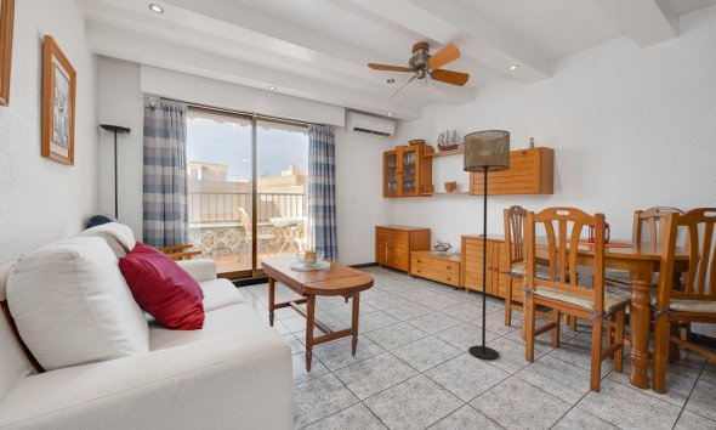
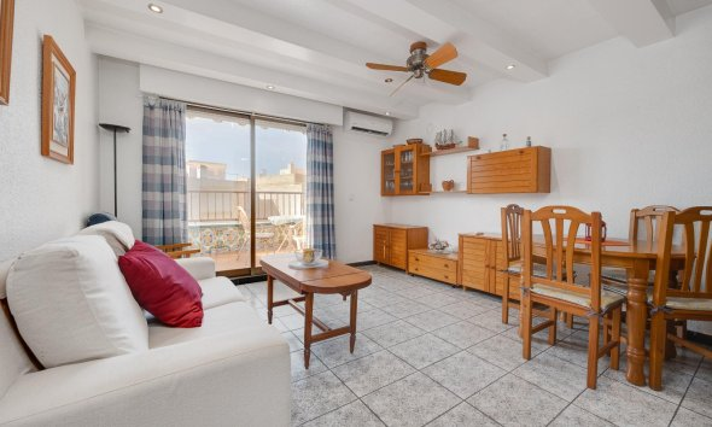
- floor lamp (484, 244)
